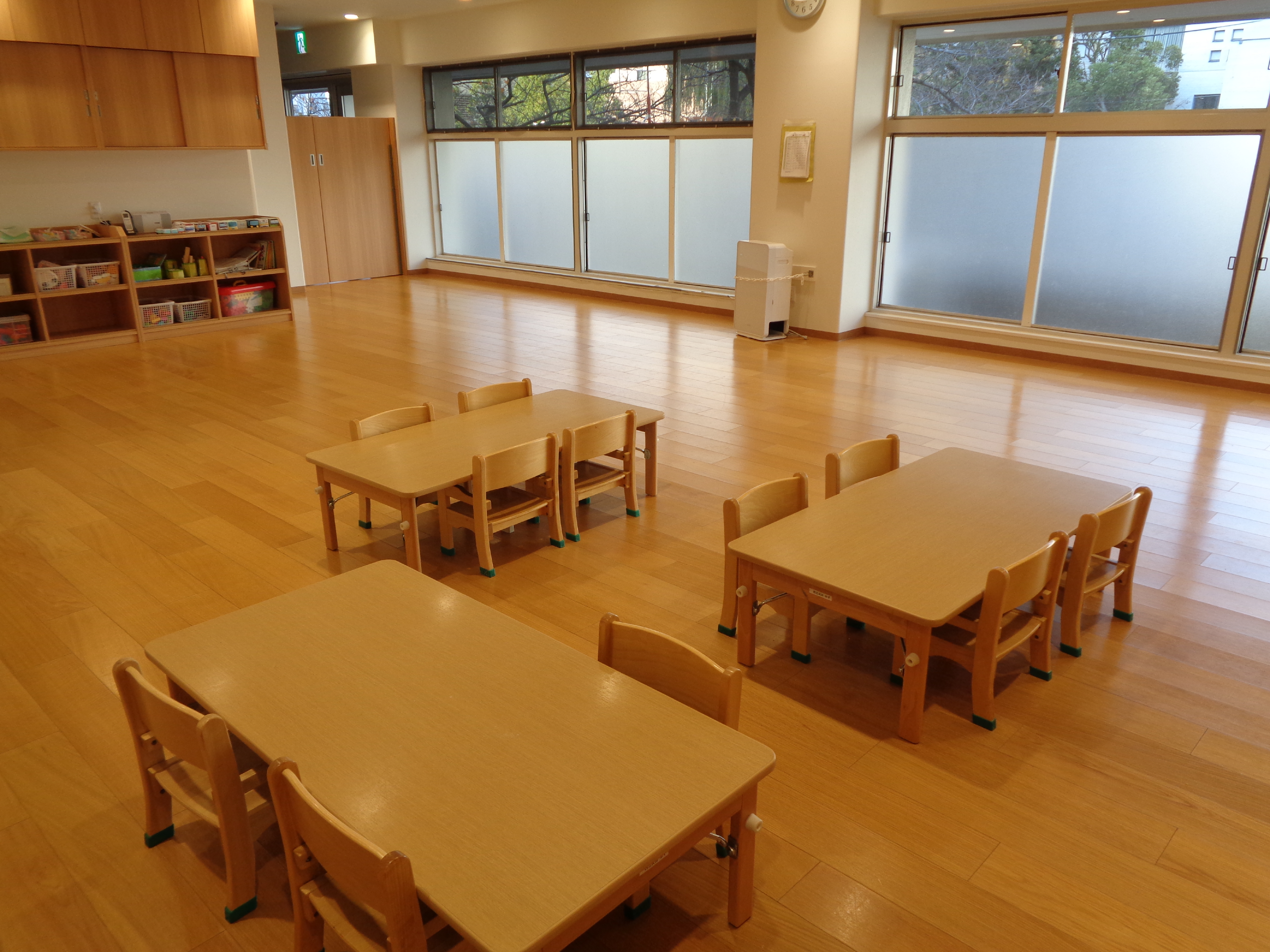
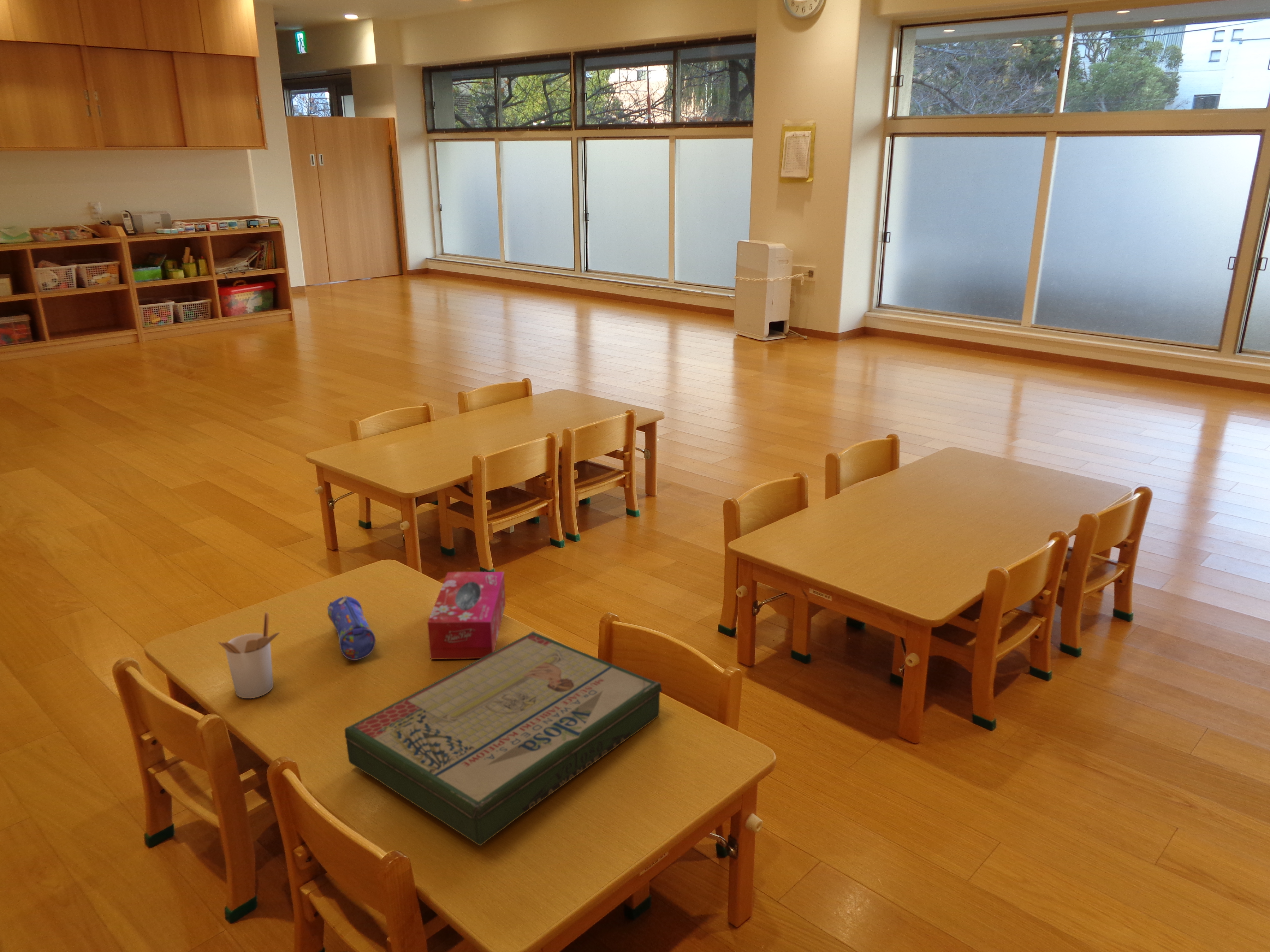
+ utensil holder (255, 659)
+ tissue box (469, 613)
+ board game (509, 722)
+ pencil case (351, 625)
